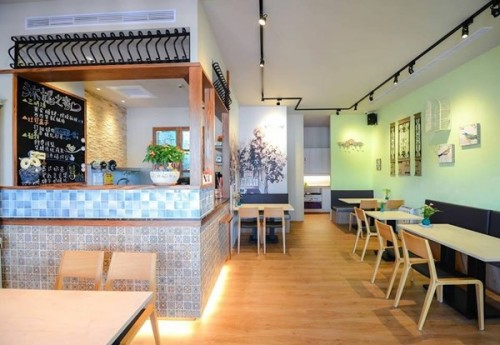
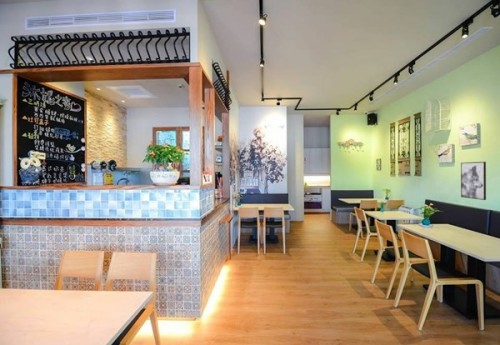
+ wall art (472, 180)
